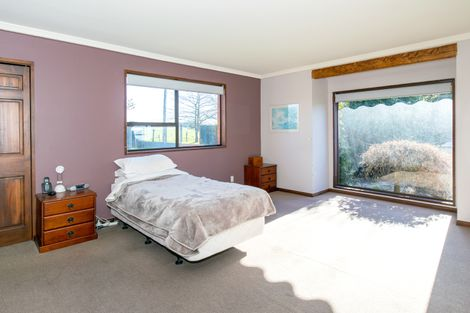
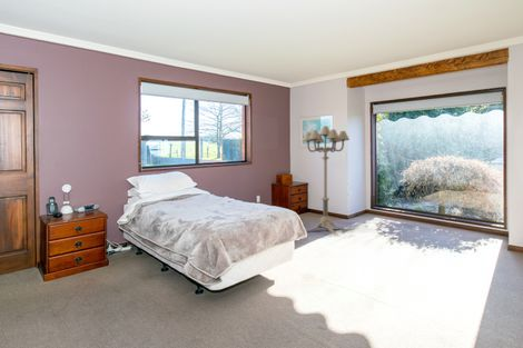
+ floor lamp (325, 178)
